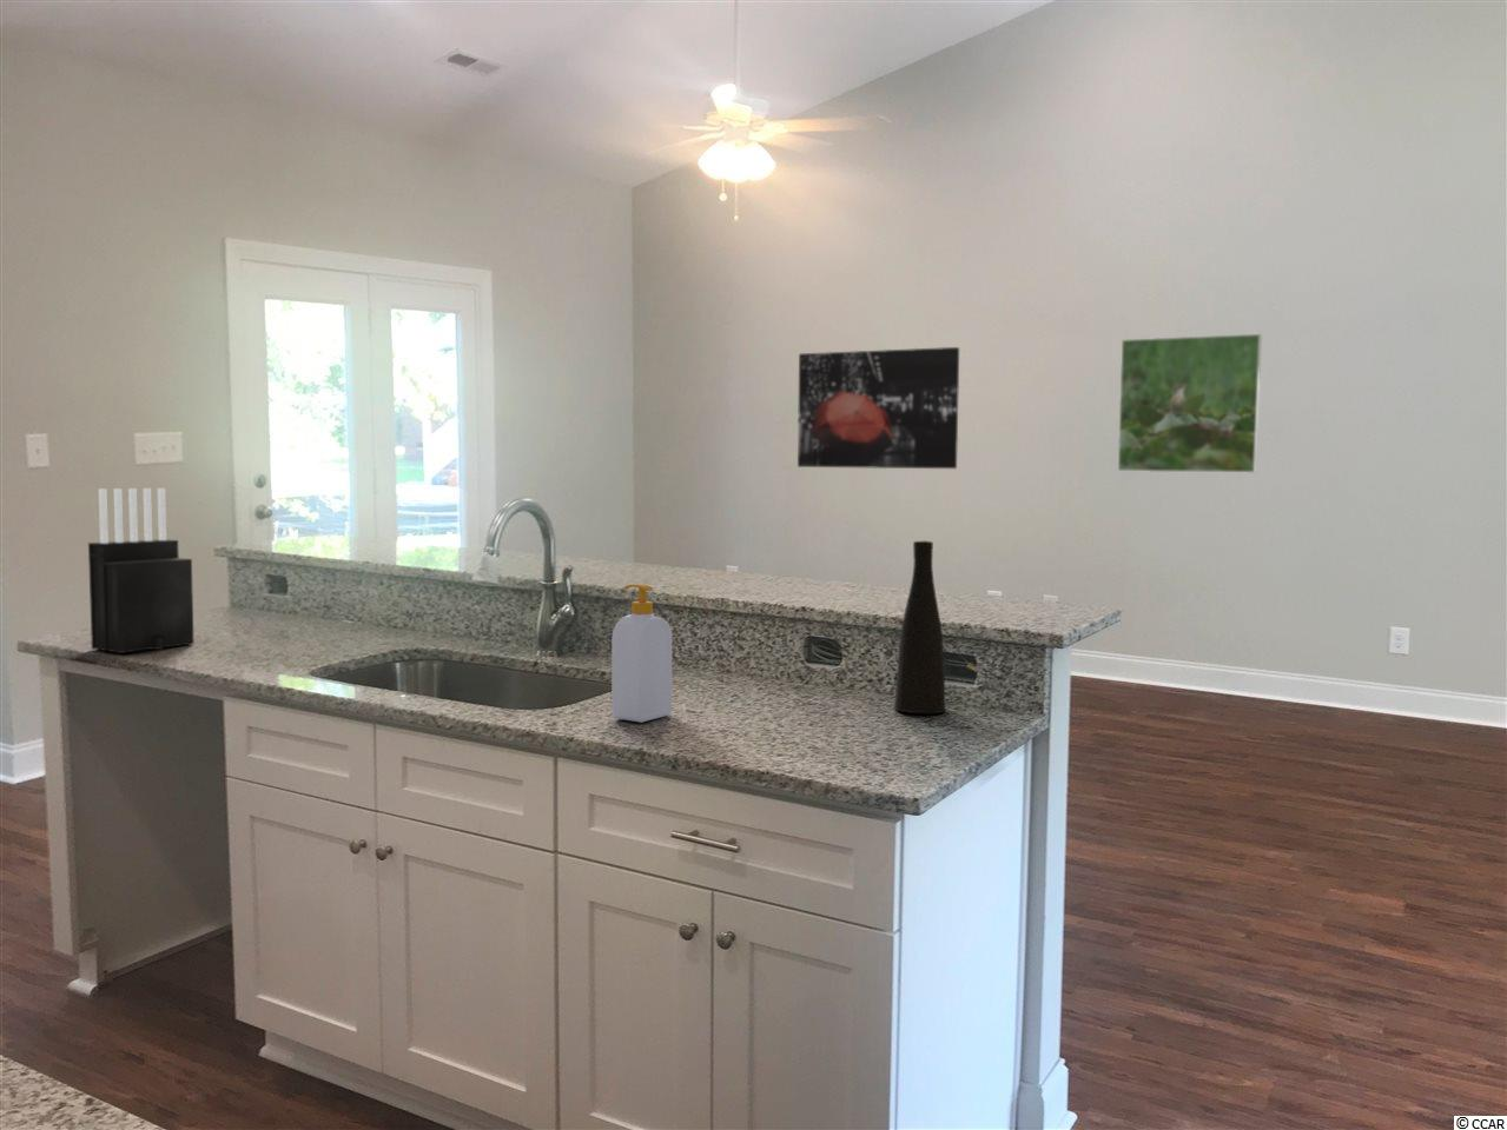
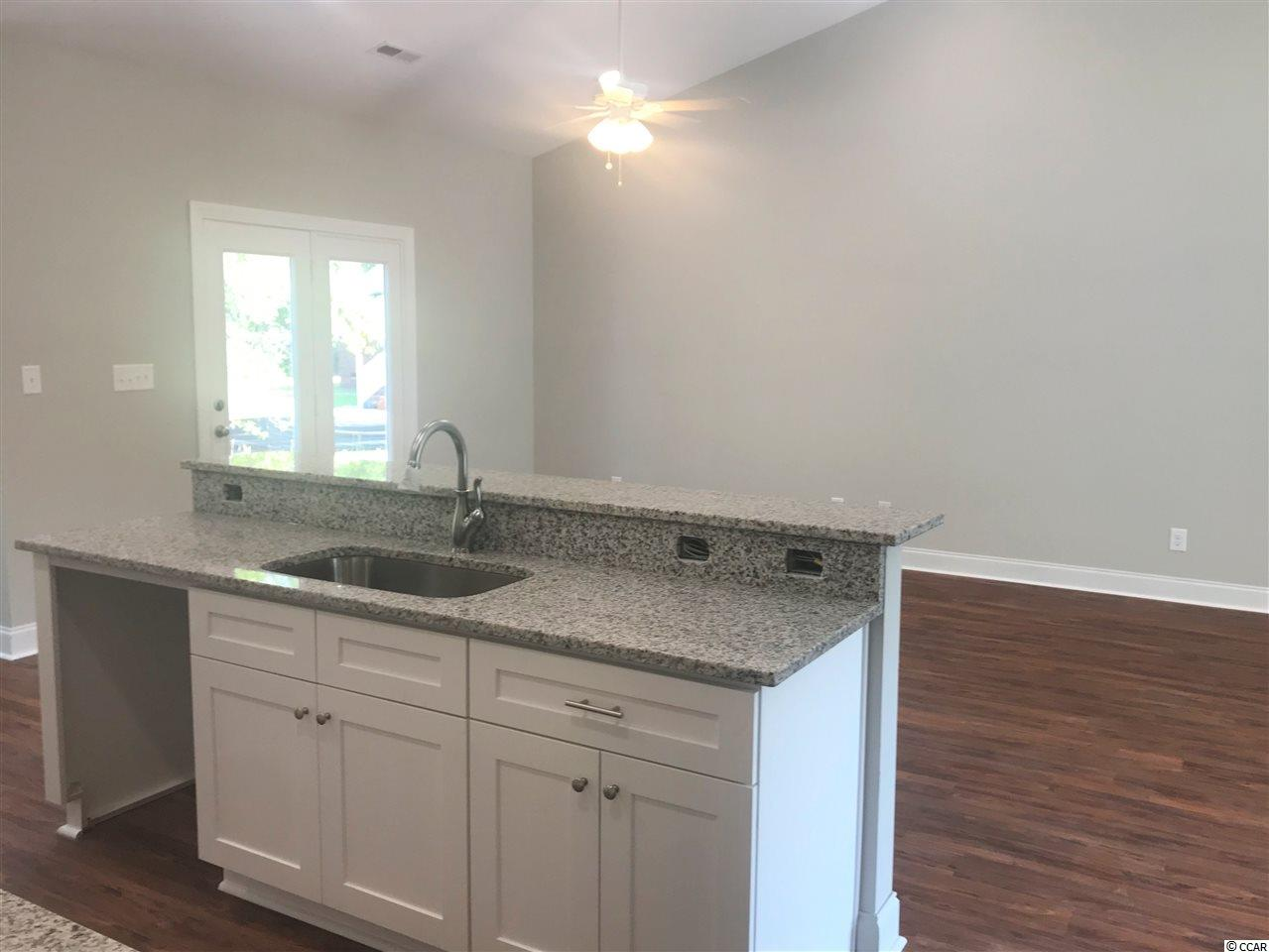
- vase (920, 626)
- wall art (875, 408)
- soap bottle (640, 649)
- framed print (1186, 404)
- knife block (144, 567)
